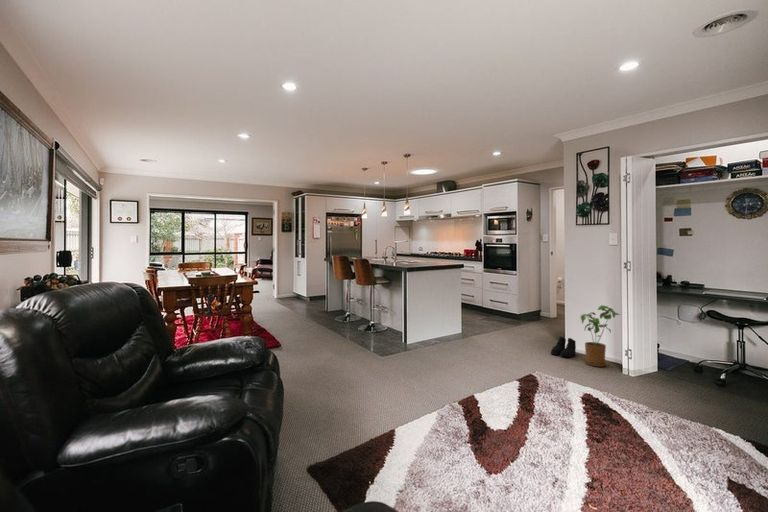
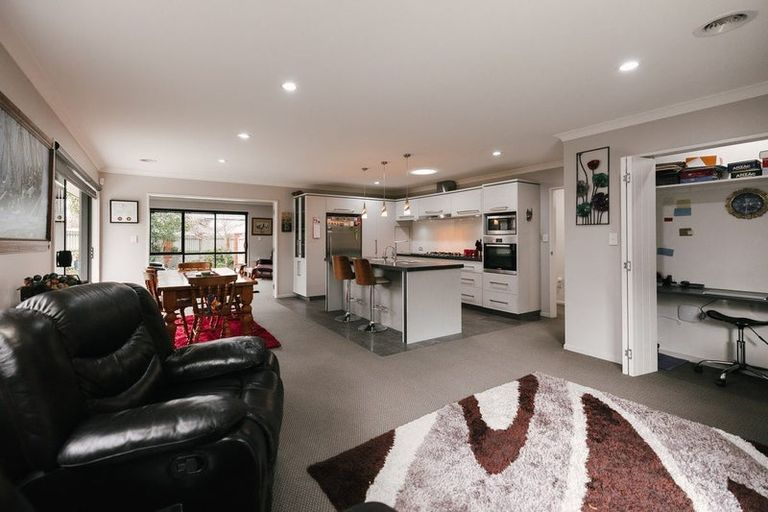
- boots (563, 346)
- house plant (595, 335)
